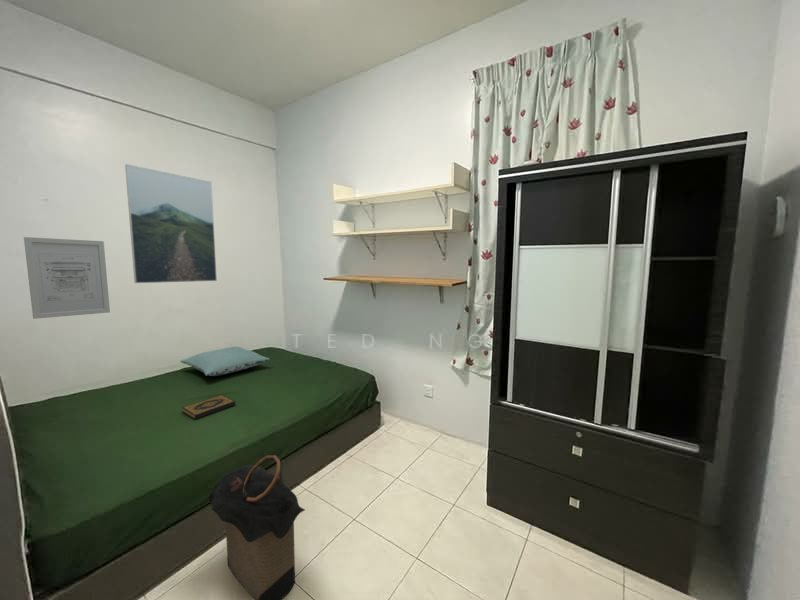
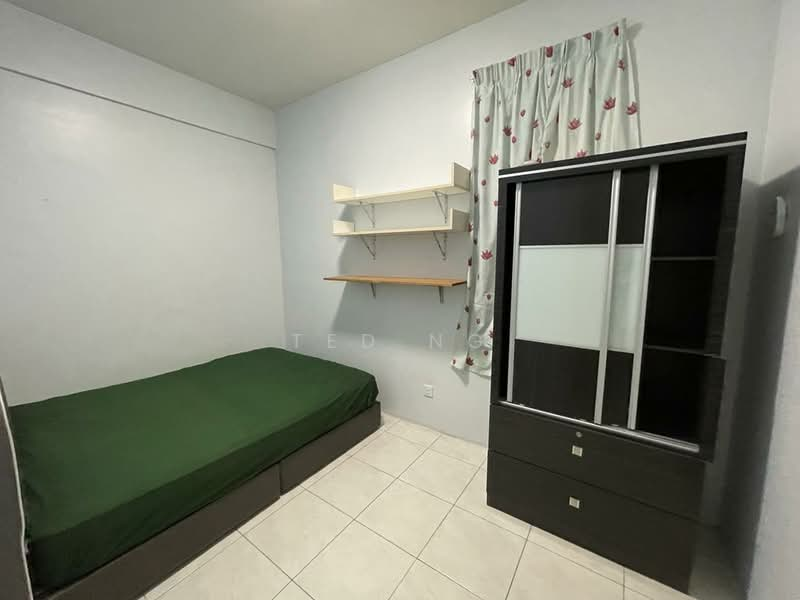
- laundry hamper (254, 516)
- wall art (70, 277)
- pillow (226, 360)
- hardback book (209, 406)
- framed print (175, 228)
